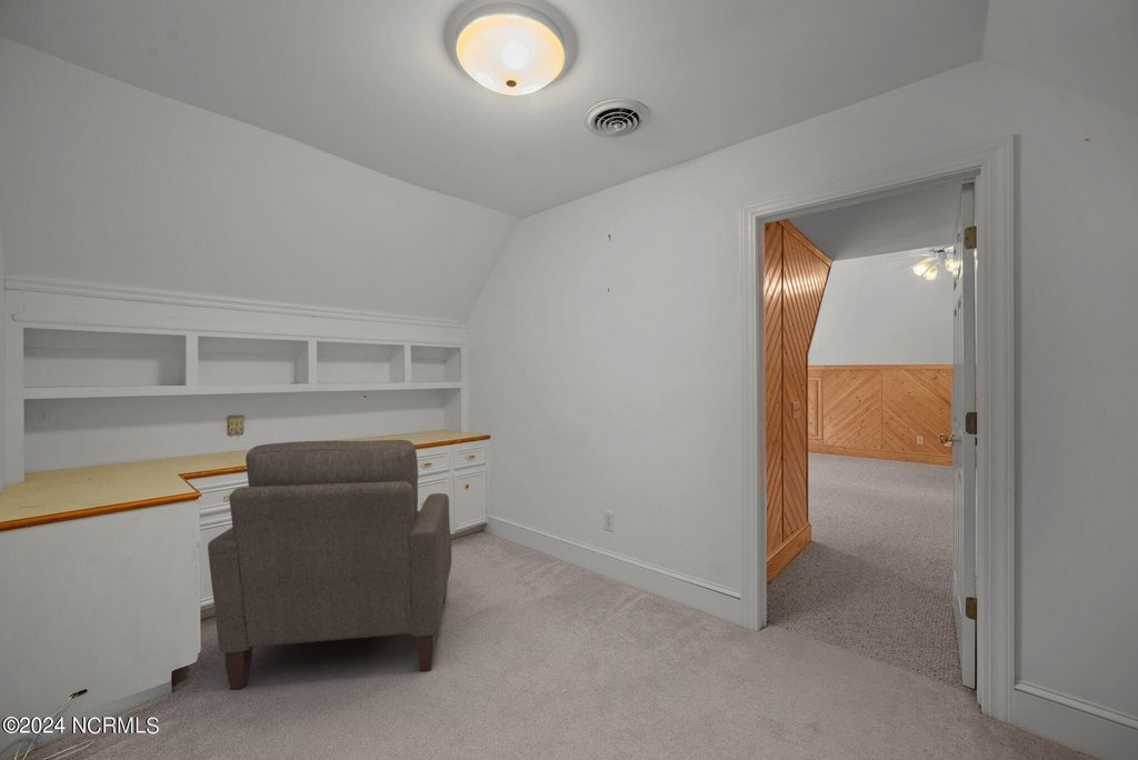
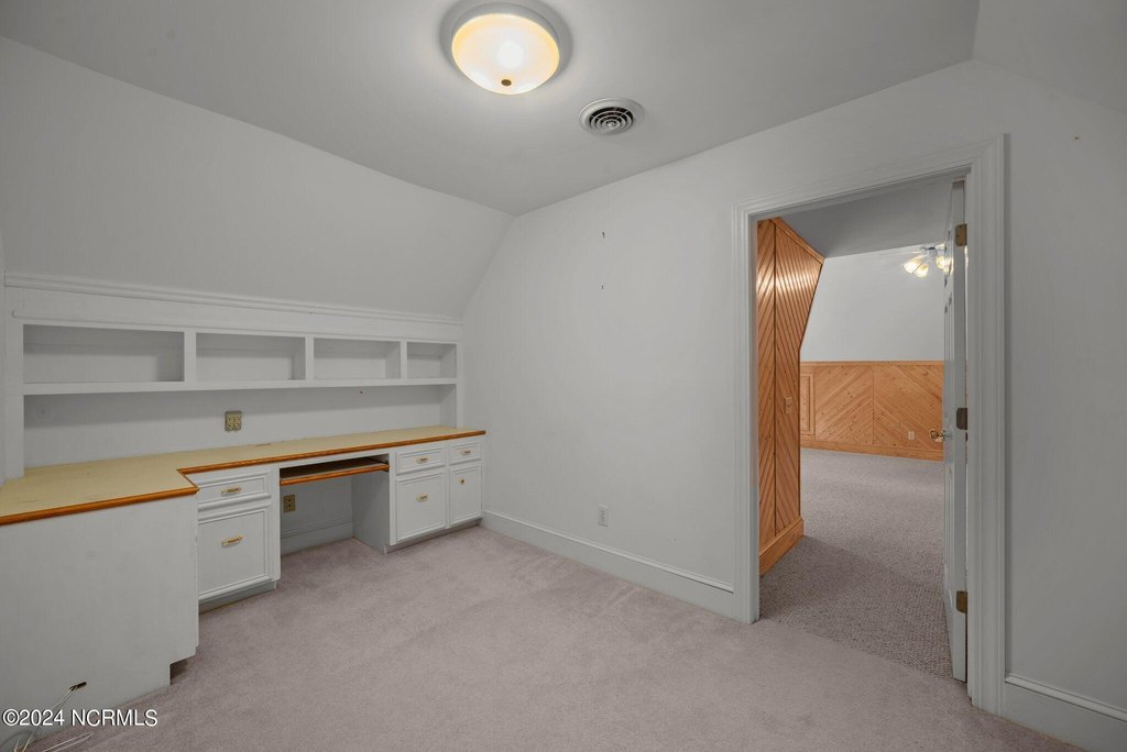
- chair (353, 537)
